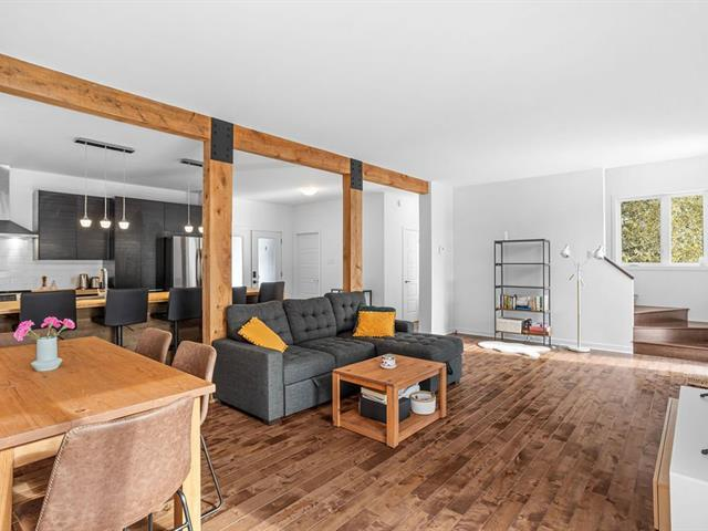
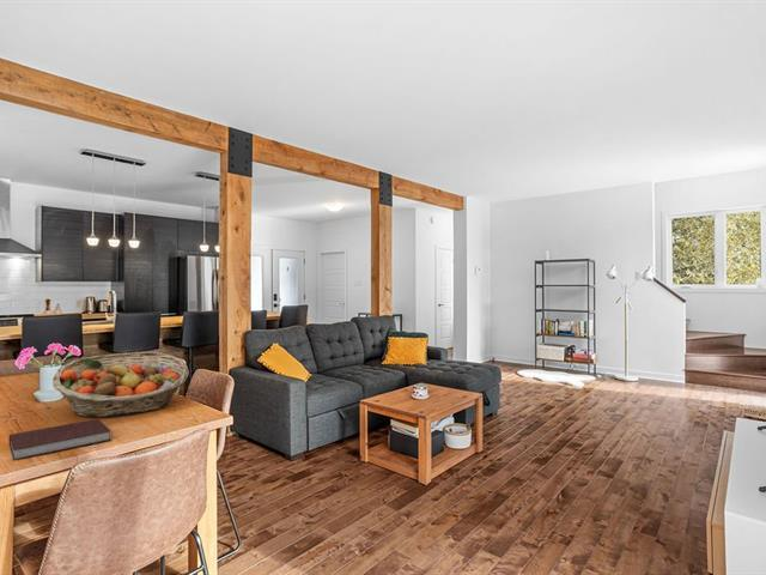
+ notebook (60, 437)
+ fruit basket (124, 382)
